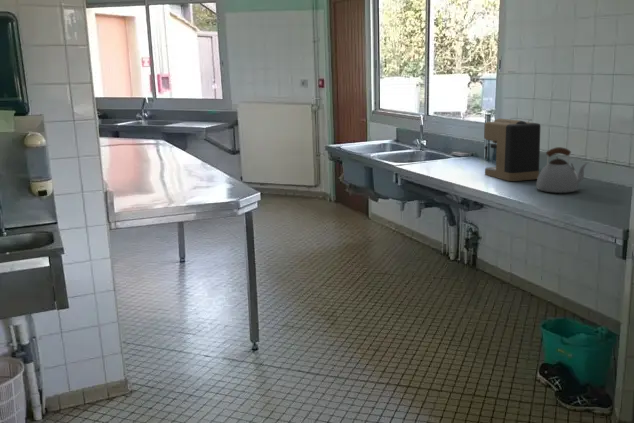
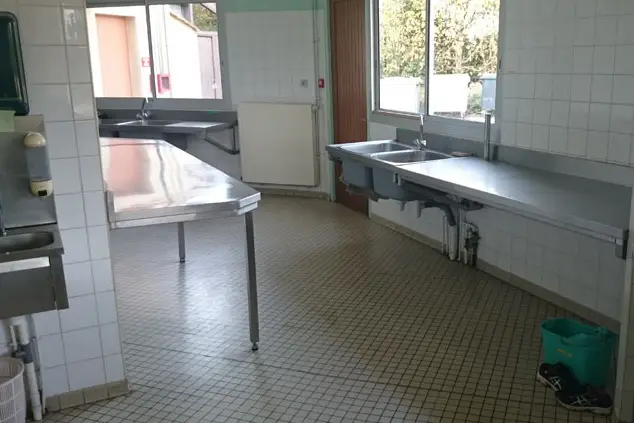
- coffee maker (506, 148)
- kettle (563, 168)
